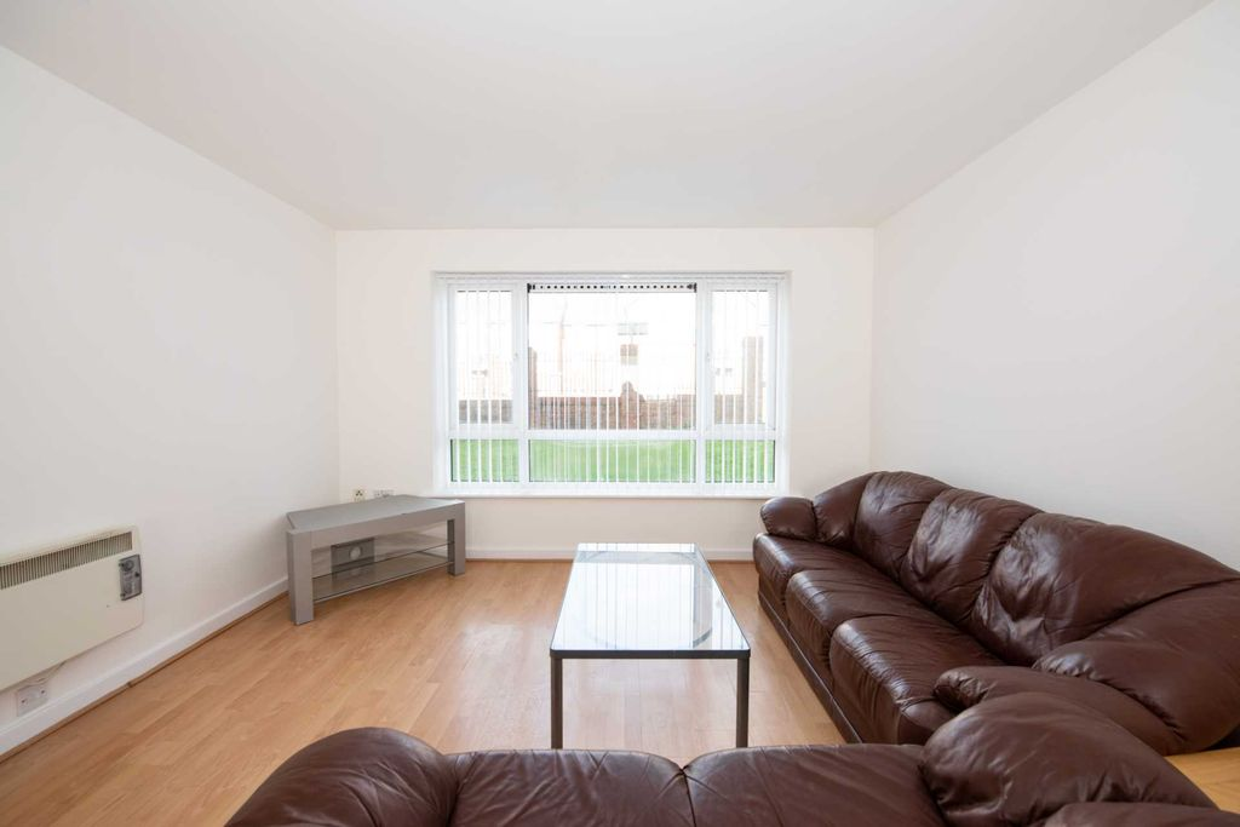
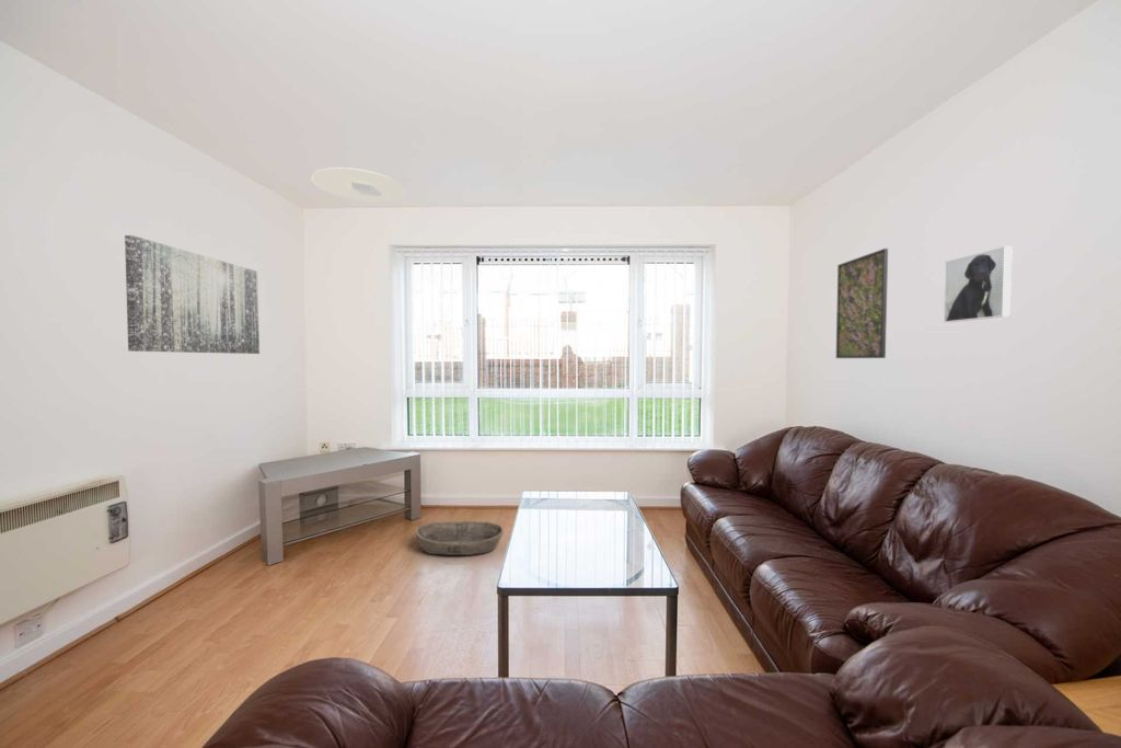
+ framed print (974, 287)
+ basket (460, 538)
+ ceiling light (360, 182)
+ wall art (204, 304)
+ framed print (859, 308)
